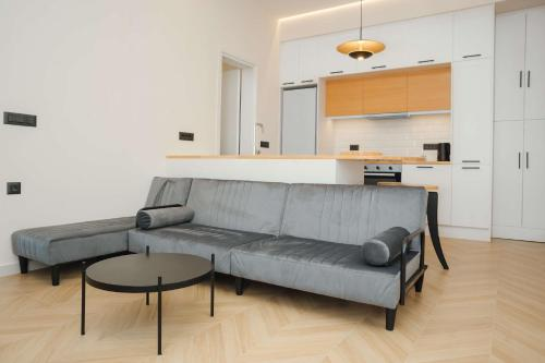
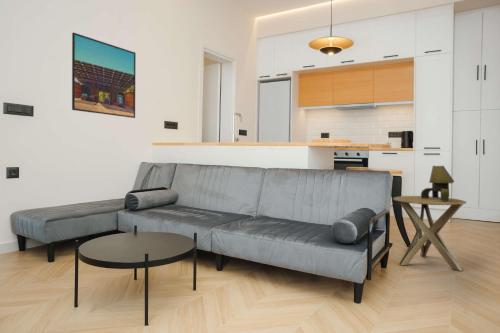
+ table lamp (429, 182)
+ side table (427, 231)
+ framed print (106, 79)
